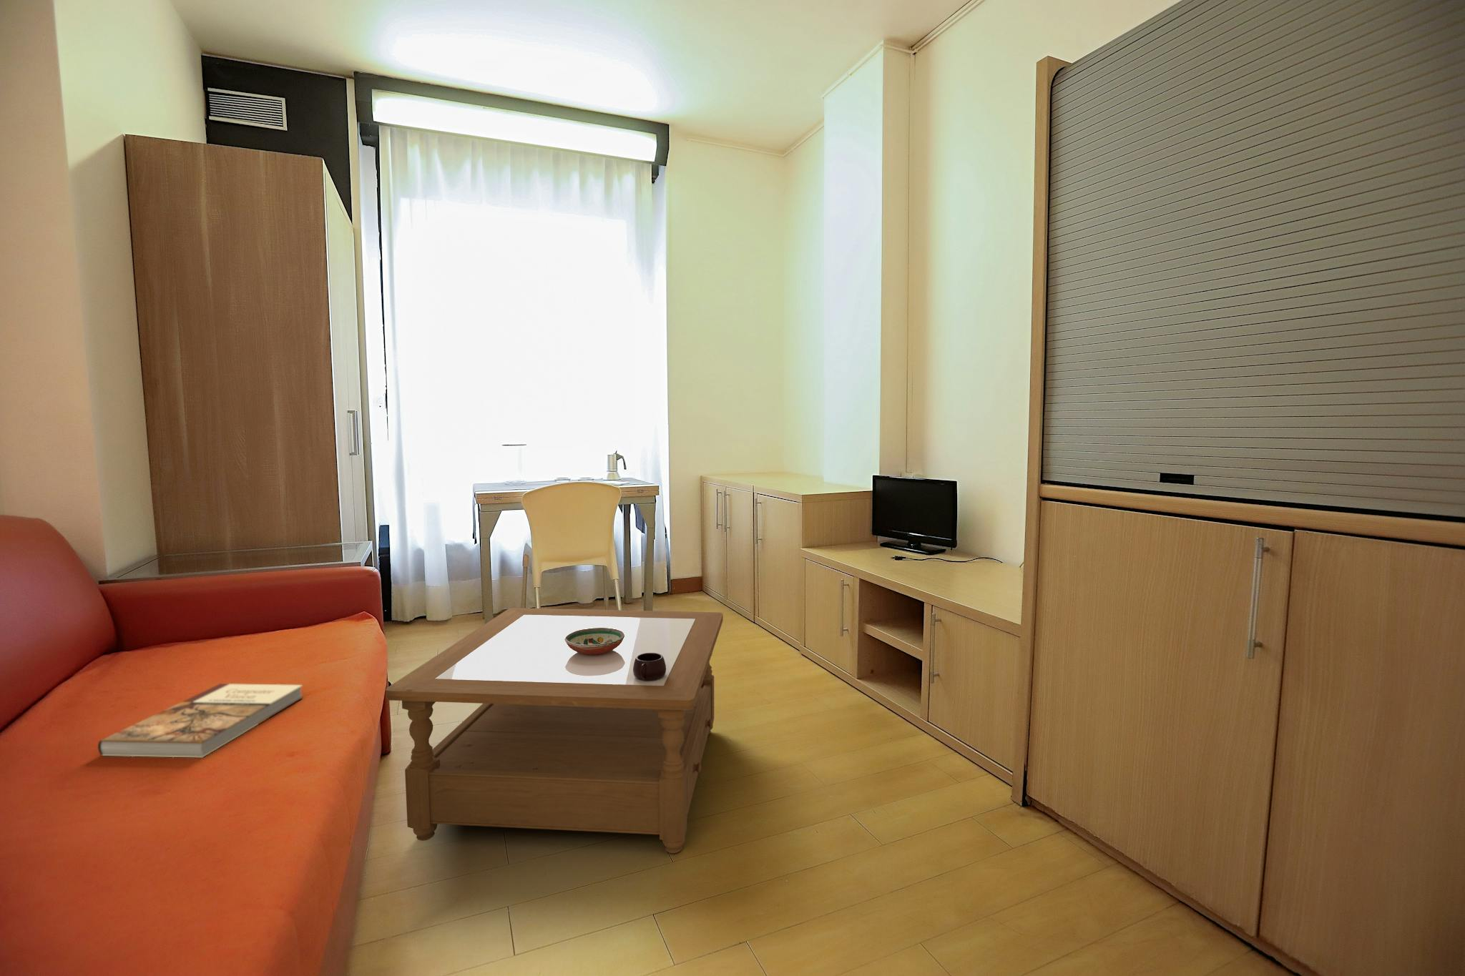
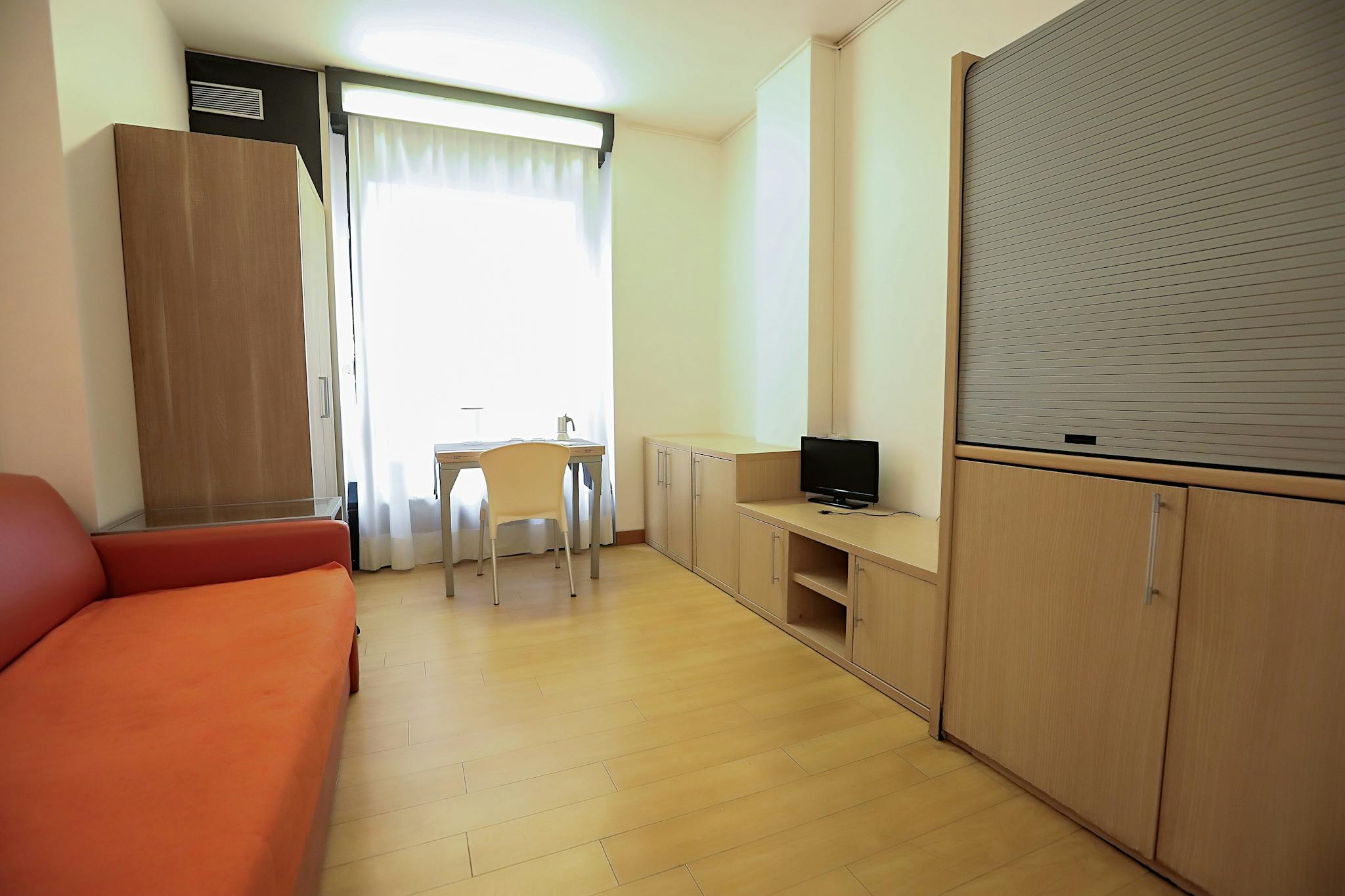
- mug (648, 667)
- book (210, 717)
- coffee table (584, 711)
- decorative bowl (595, 642)
